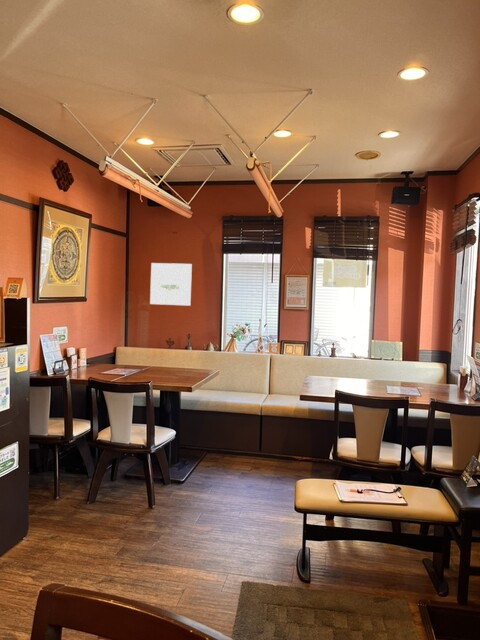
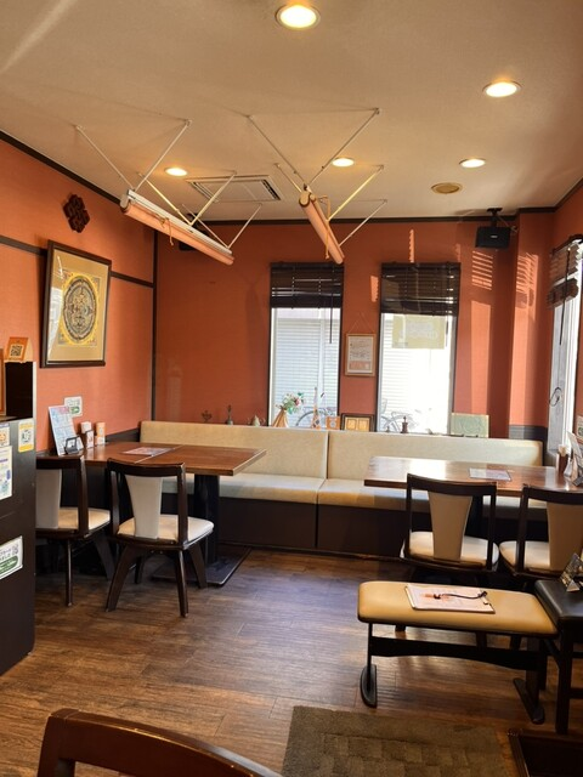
- wall art (170, 284)
